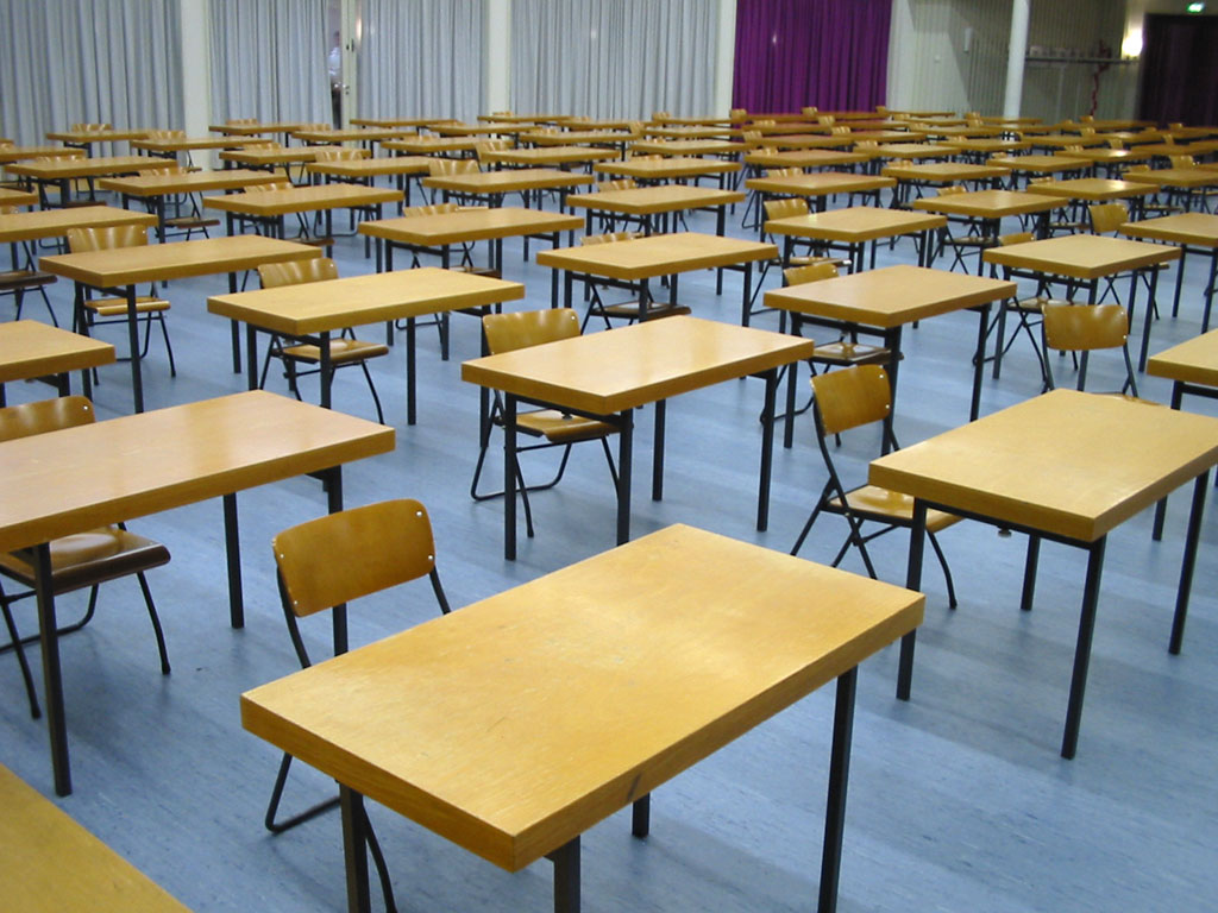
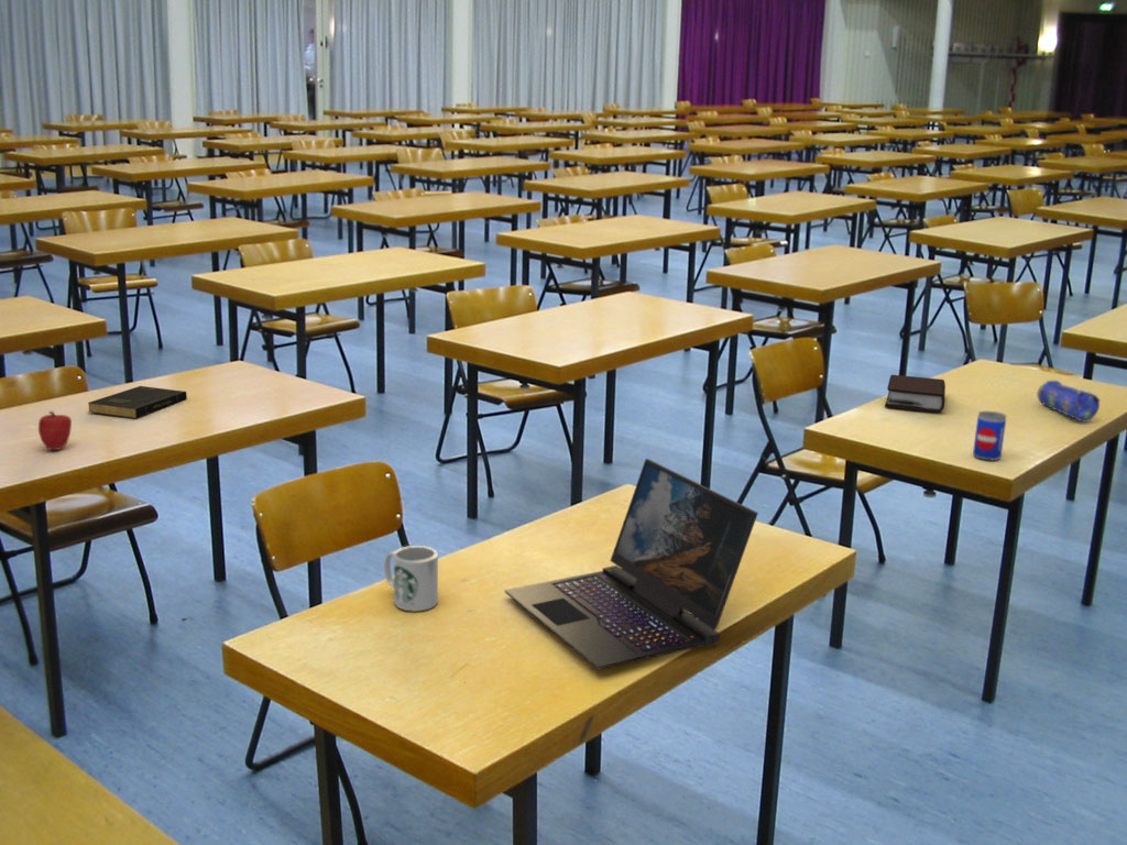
+ pencil case (1068, 399)
+ apple (54, 429)
+ bible (916, 393)
+ book (140, 400)
+ beer can (989, 436)
+ laptop (625, 557)
+ mug (408, 575)
